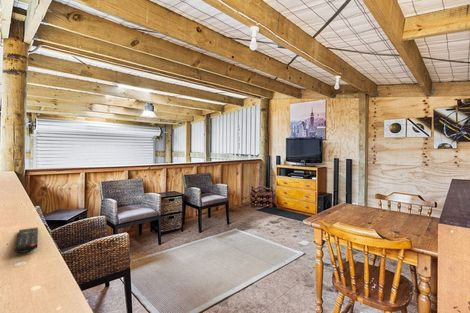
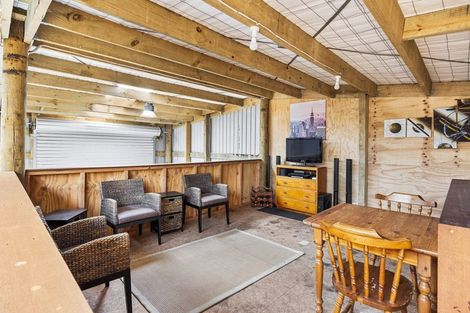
- remote control (27, 239)
